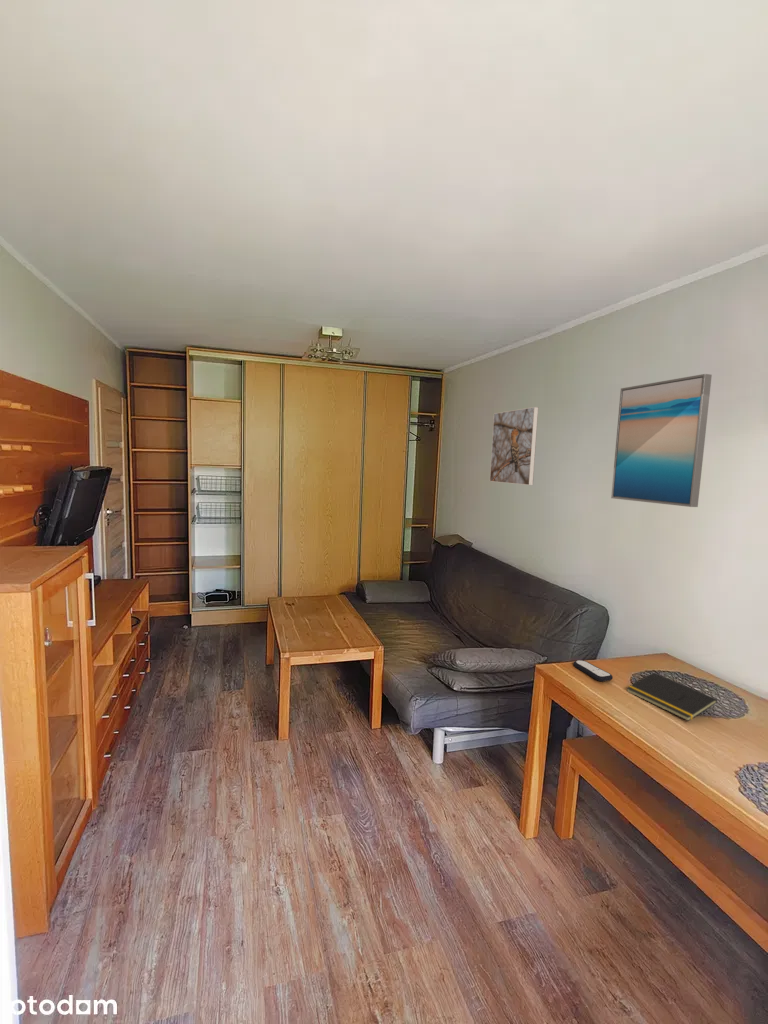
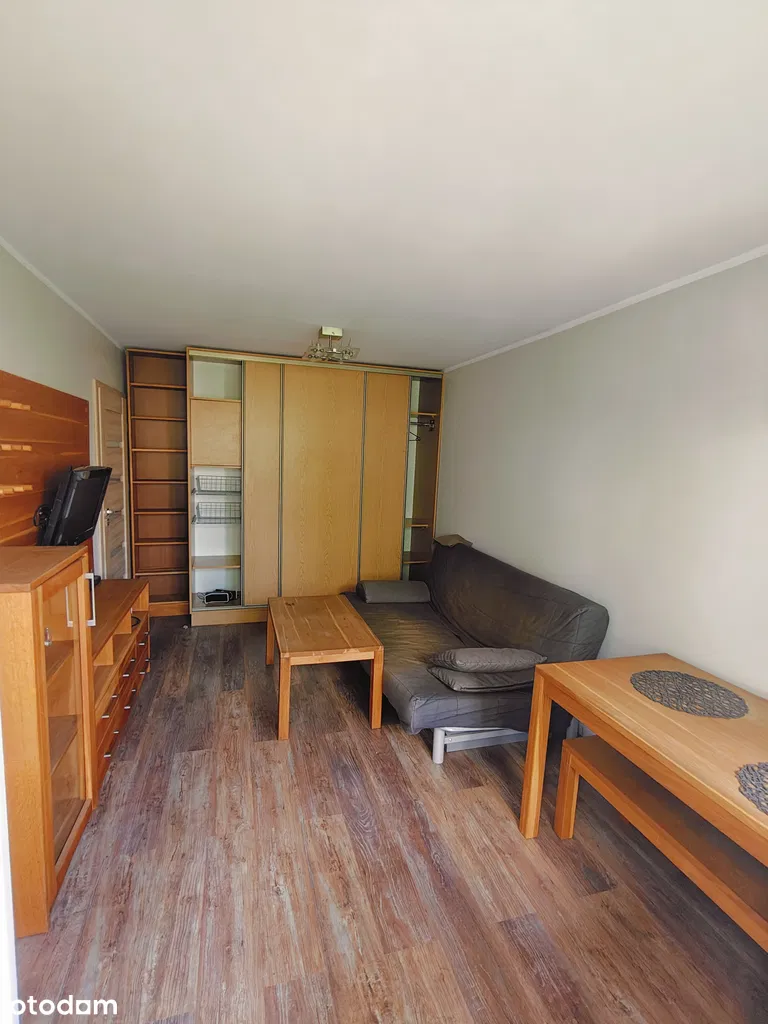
- remote control (591, 670)
- notepad (670, 694)
- wall art (656, 442)
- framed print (512, 447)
